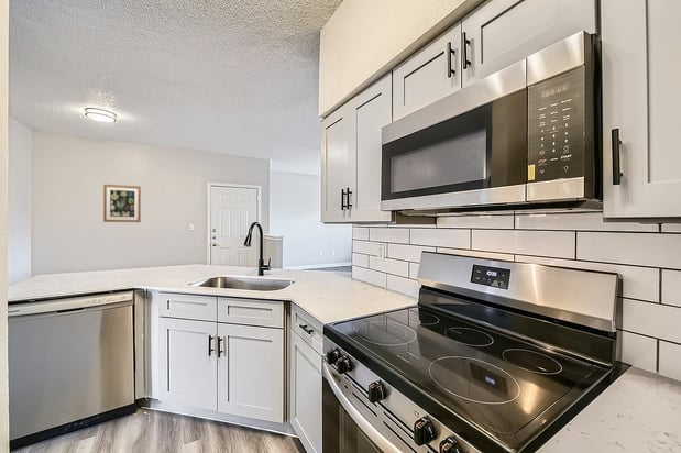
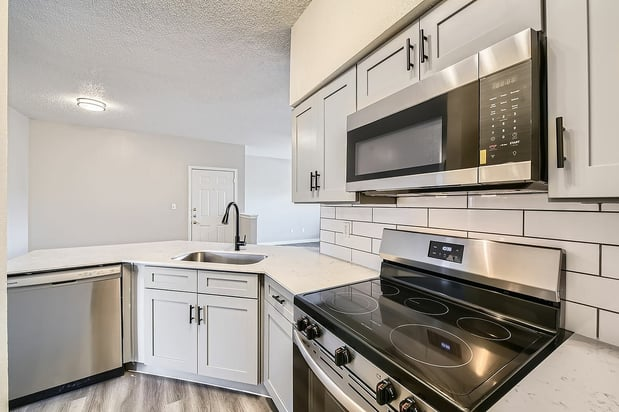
- wall art (122, 203)
